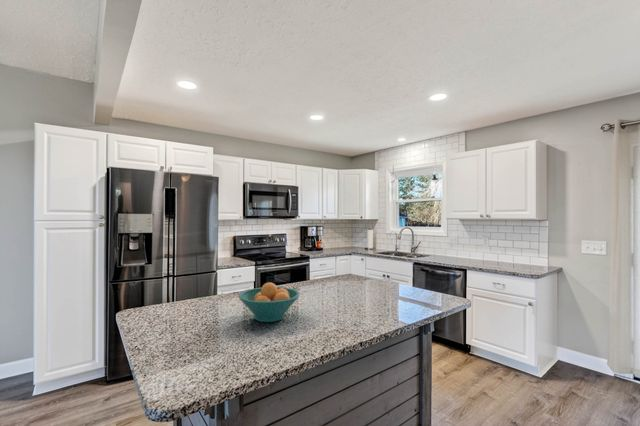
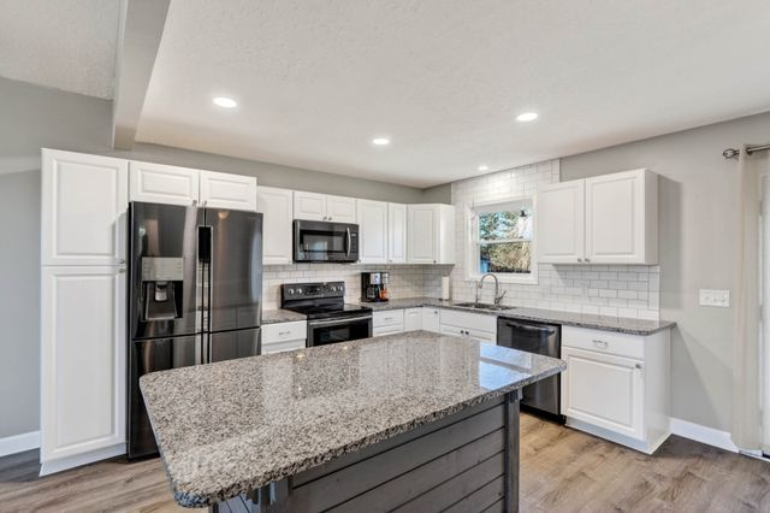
- fruit bowl (269, 300)
